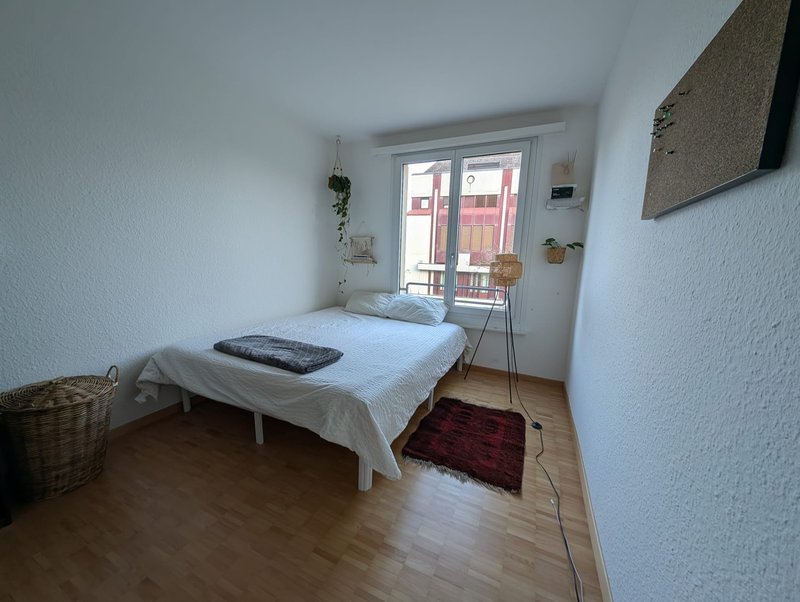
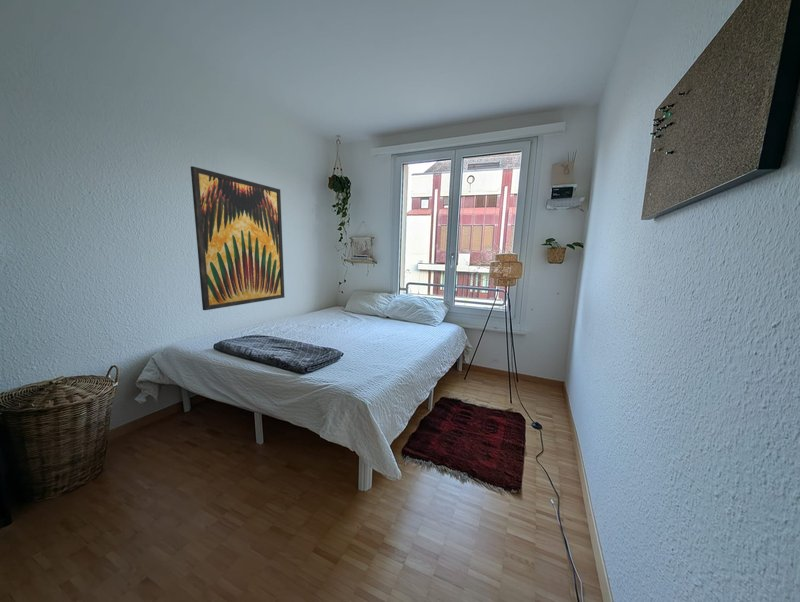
+ wall art (245, 243)
